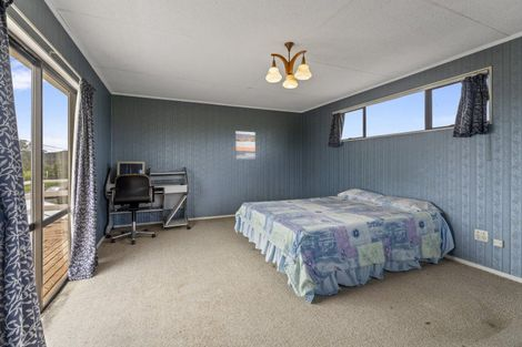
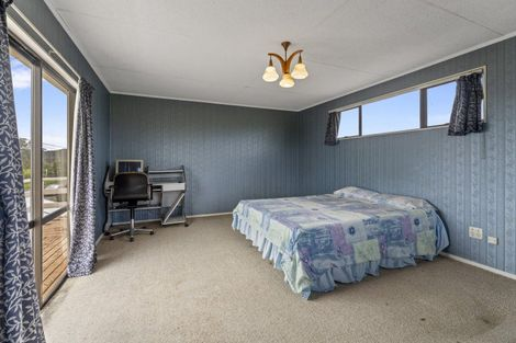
- wall art (245, 145)
